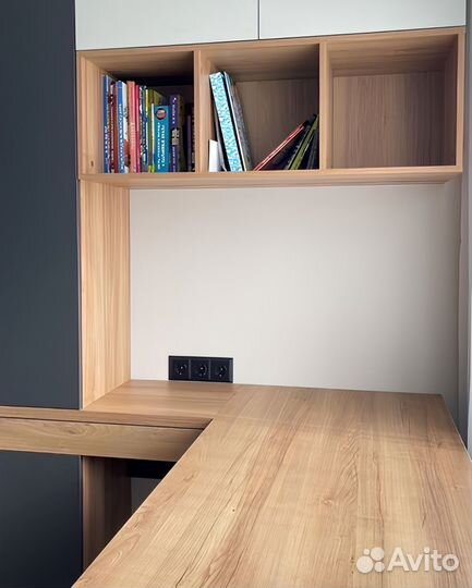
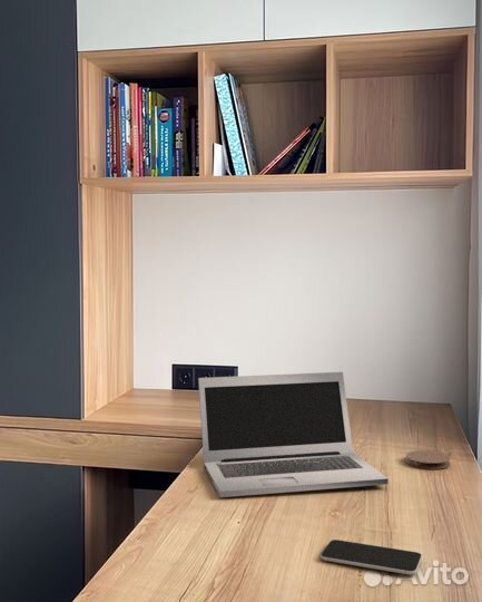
+ laptop (287, 428)
+ smartphone (371, 556)
+ coaster (427, 459)
